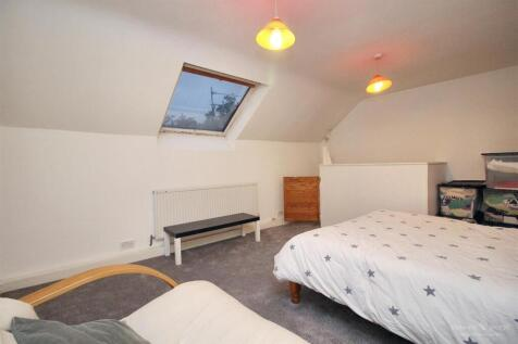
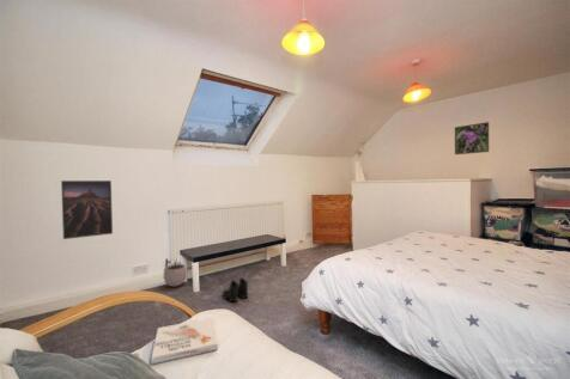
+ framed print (87, 208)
+ plant pot (175, 271)
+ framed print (471, 139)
+ book (186, 337)
+ boots (235, 287)
